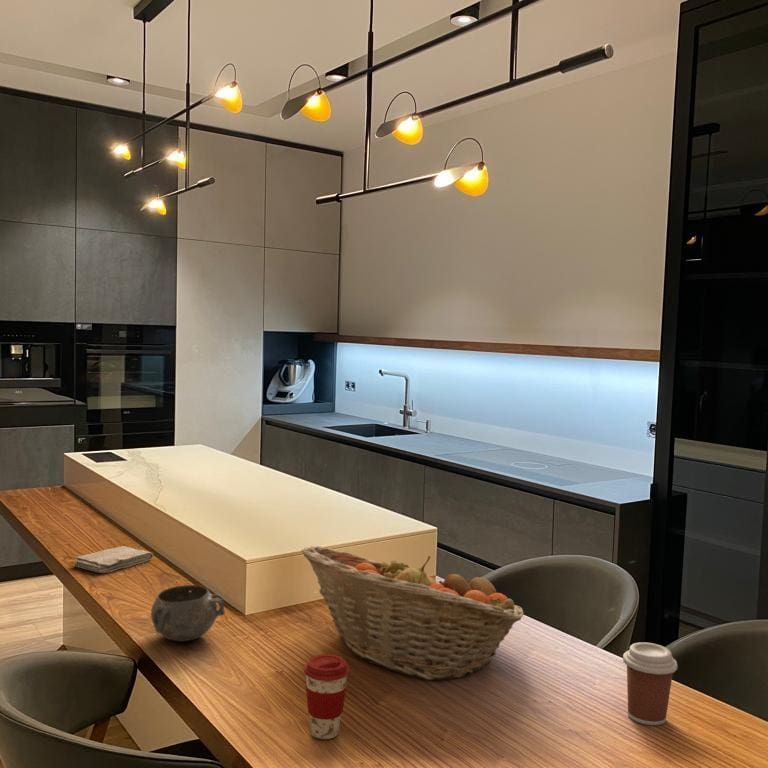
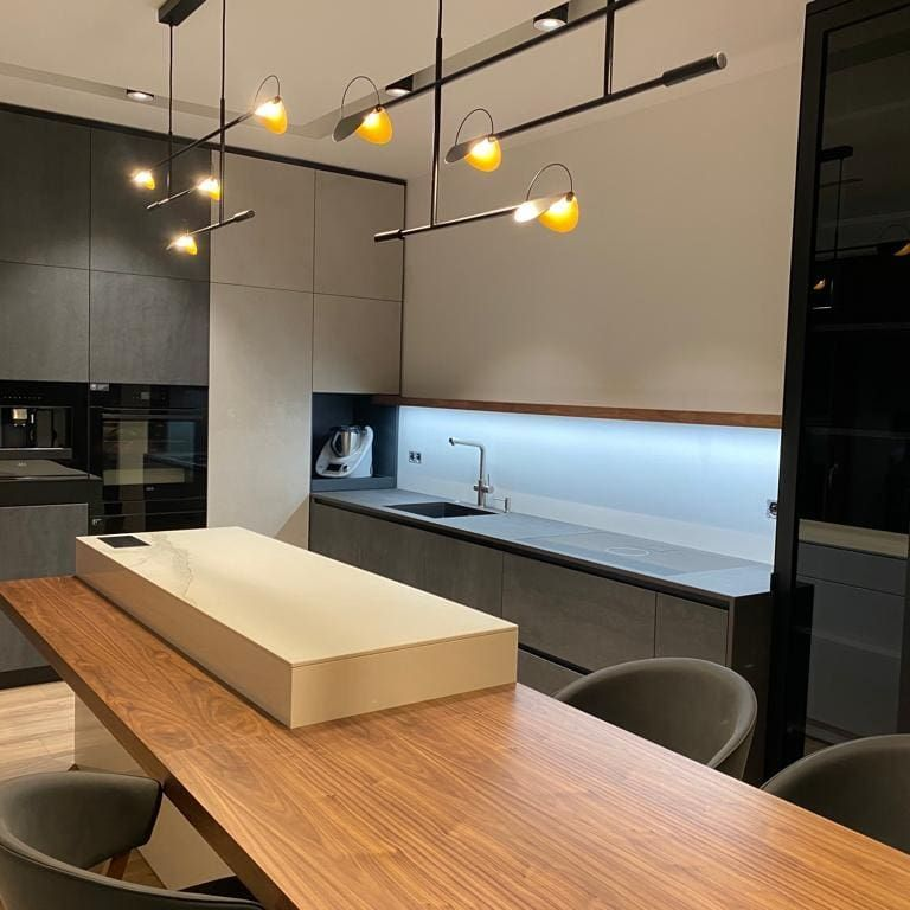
- coffee cup (325, 697)
- fruit basket (408, 599)
- decorative bowl (188, 612)
- coffee cup (648, 683)
- washcloth (113, 558)
